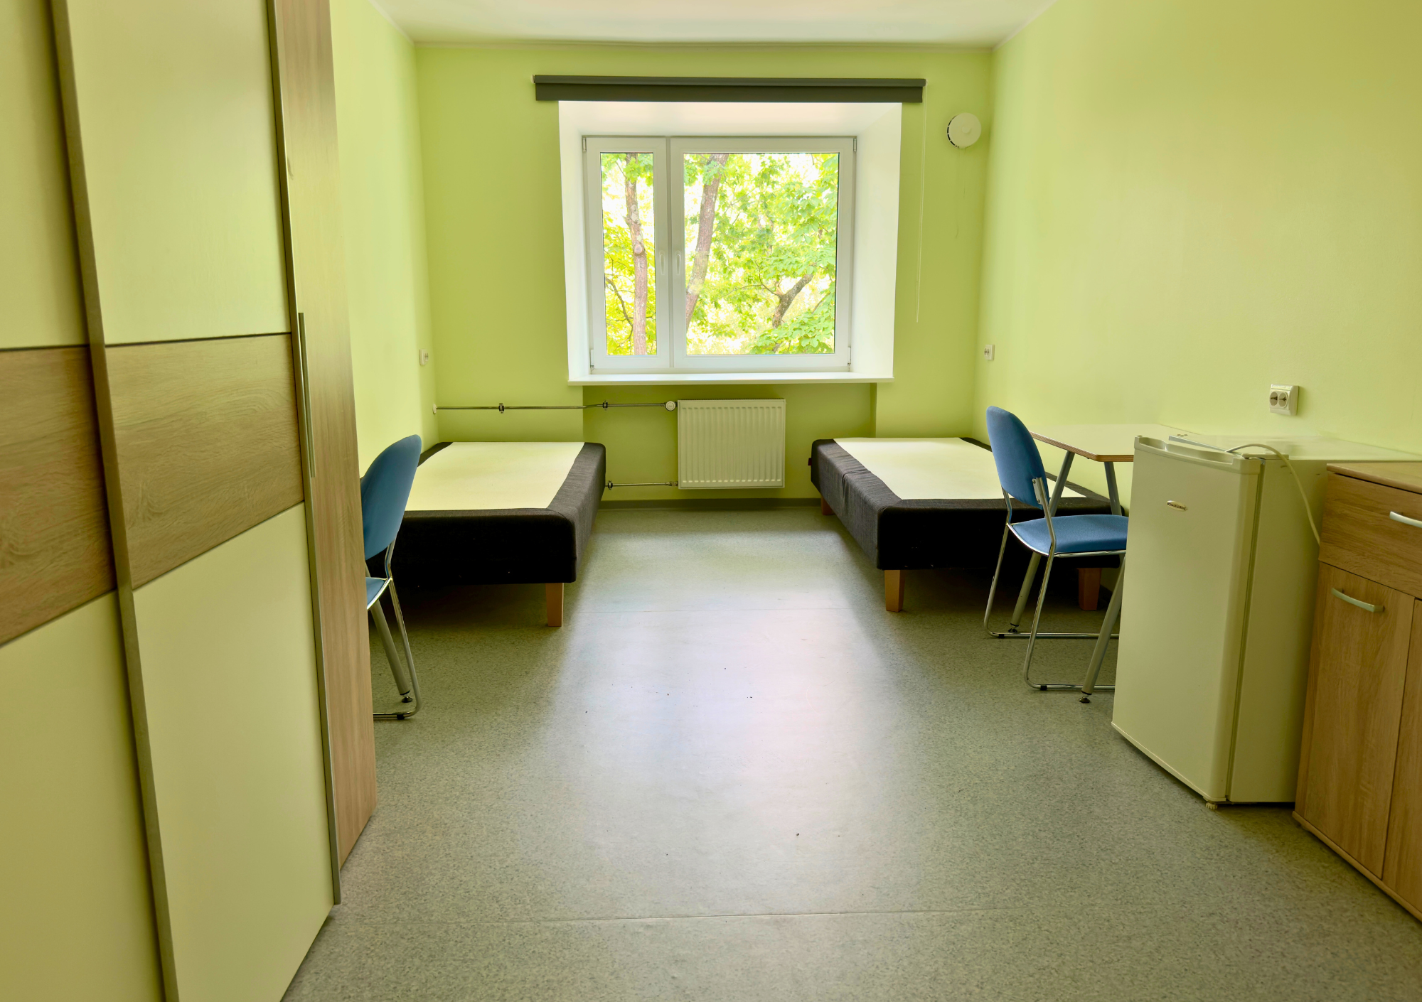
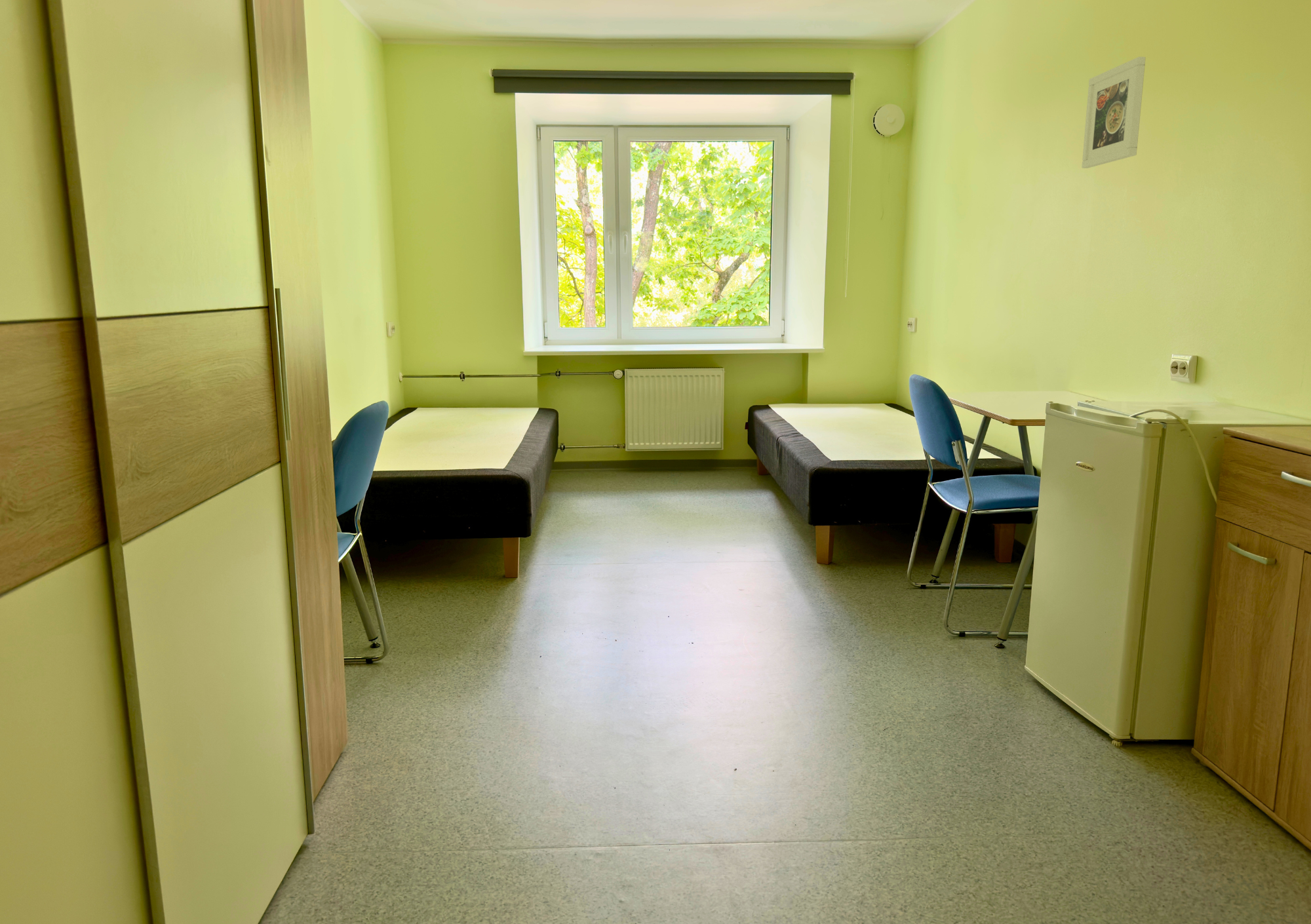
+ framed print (1112, 115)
